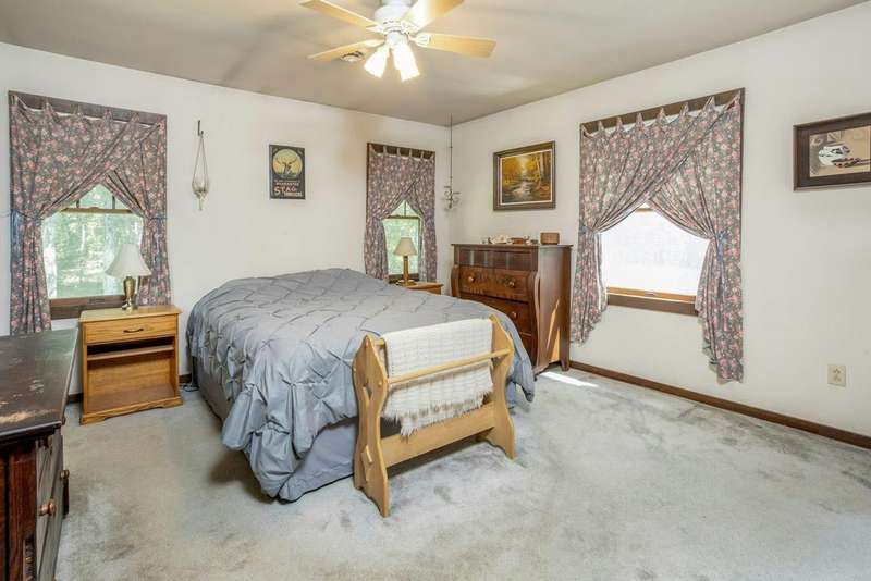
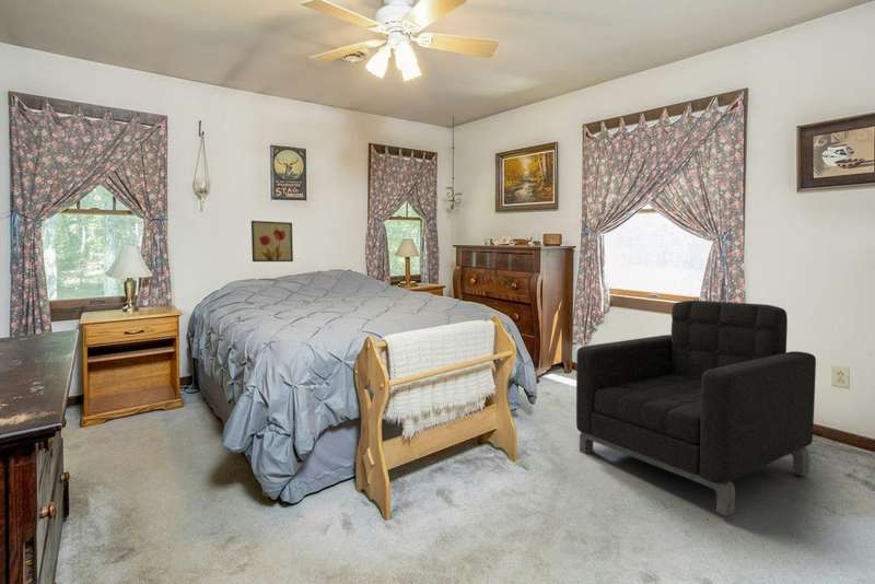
+ wall art (272, 242)
+ armchair (688, 384)
